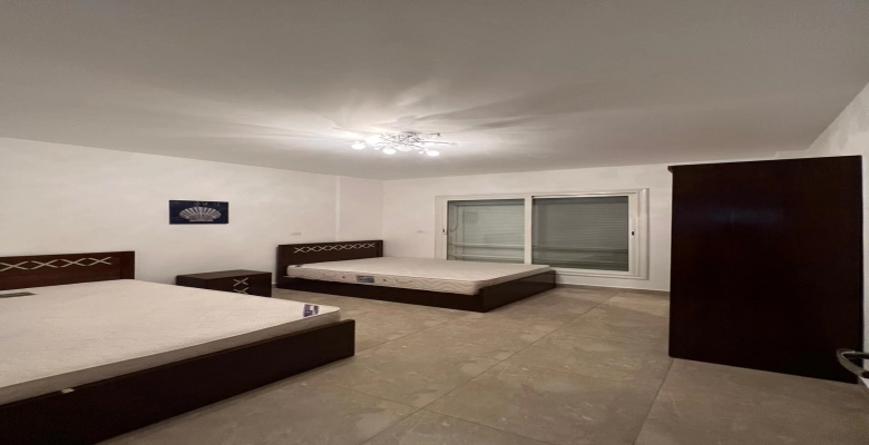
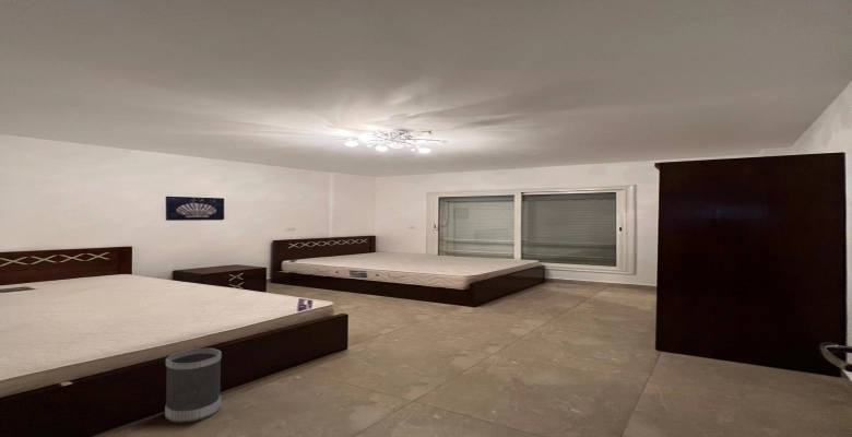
+ wastebasket (193, 382)
